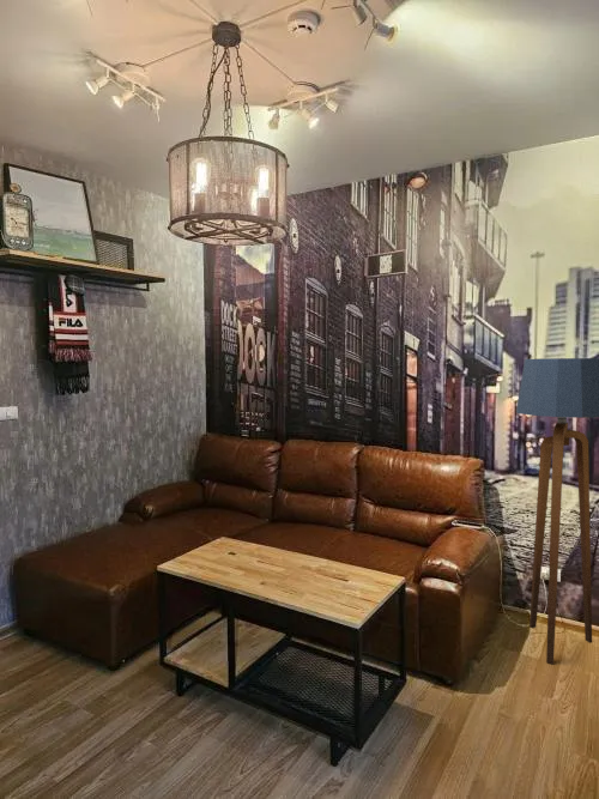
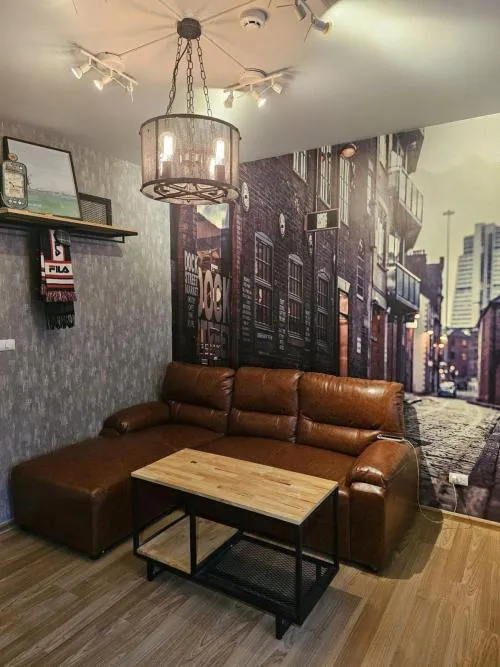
- floor lamp (559, 504)
